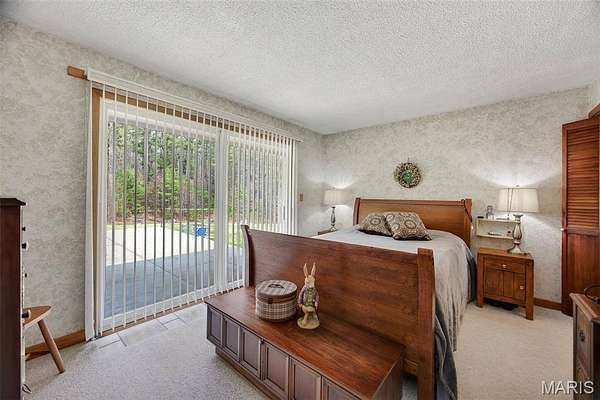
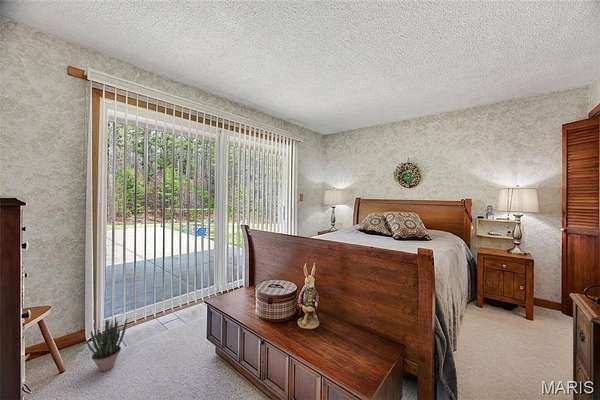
+ potted plant (107, 342)
